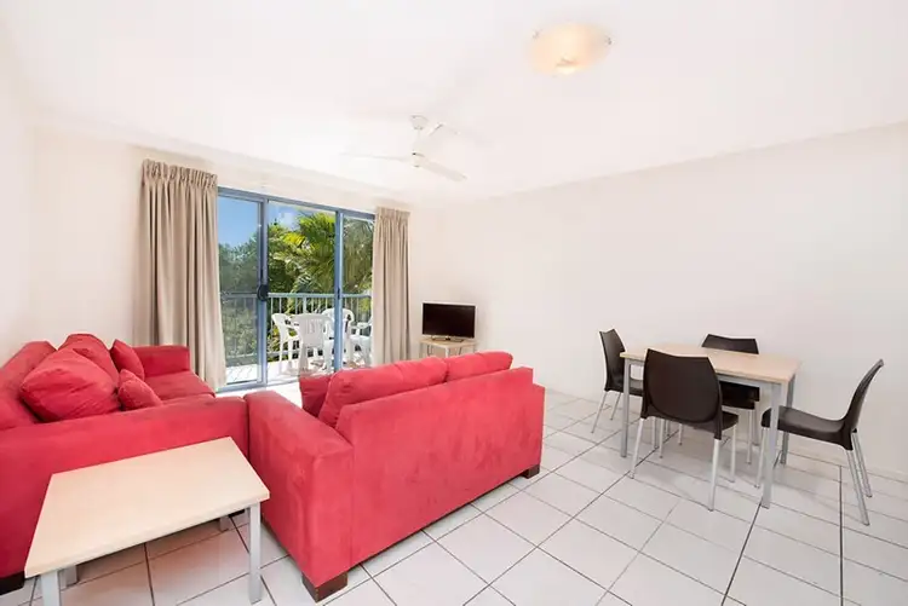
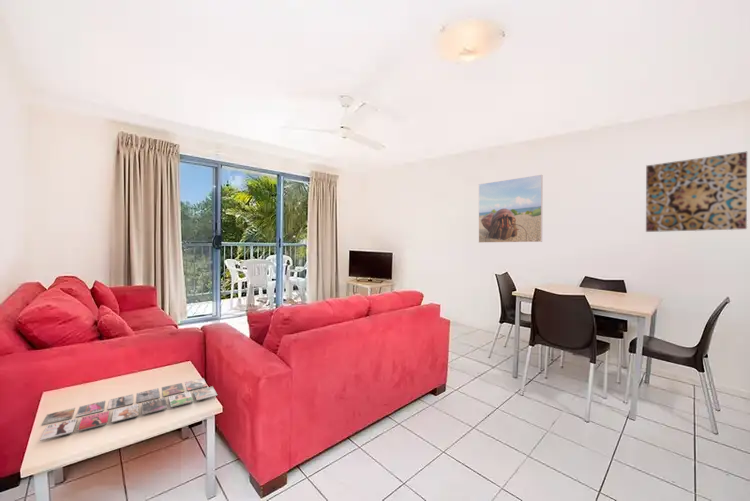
+ magazine (137, 404)
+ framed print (508, 211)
+ wall art (692, 195)
